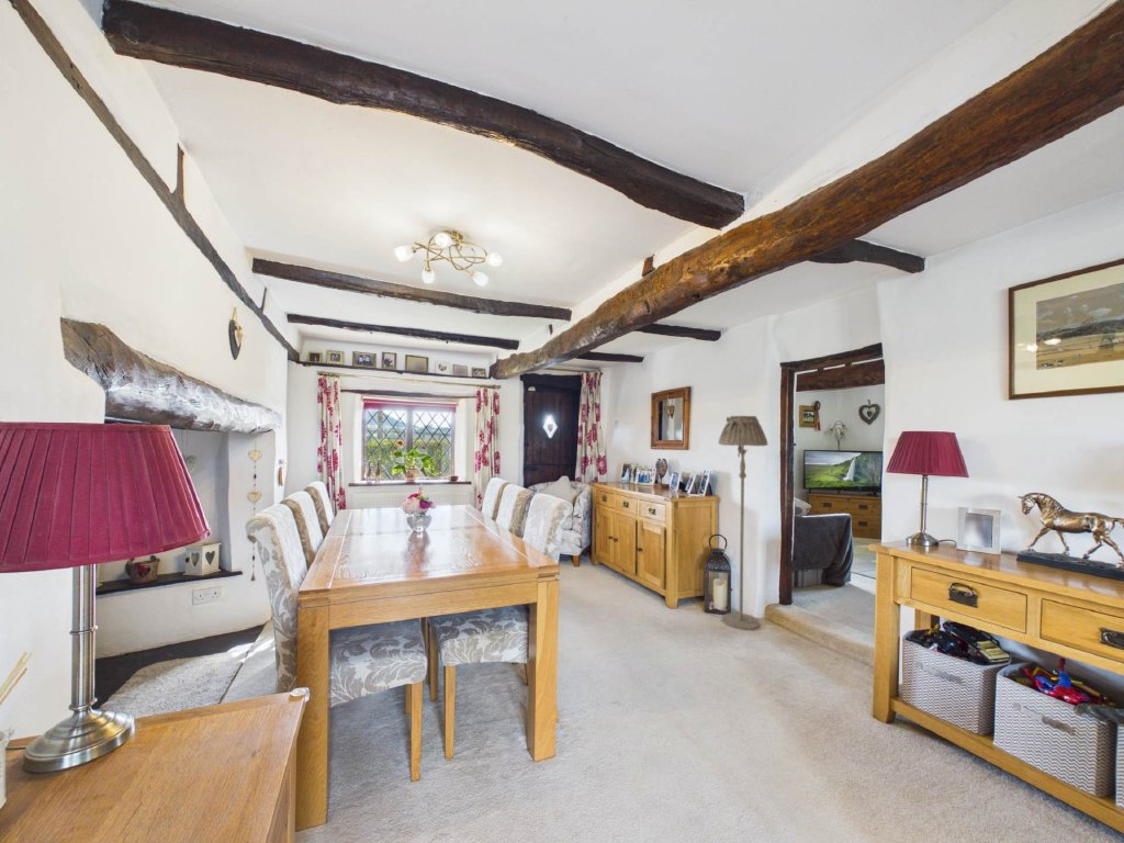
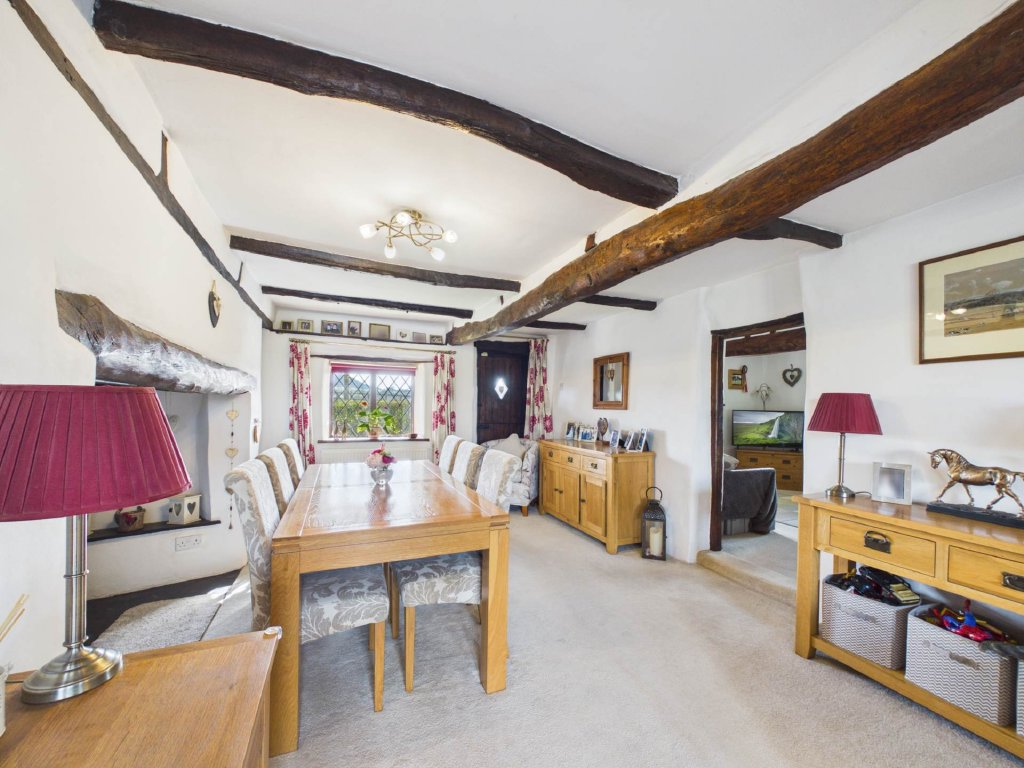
- floor lamp (741, 518)
